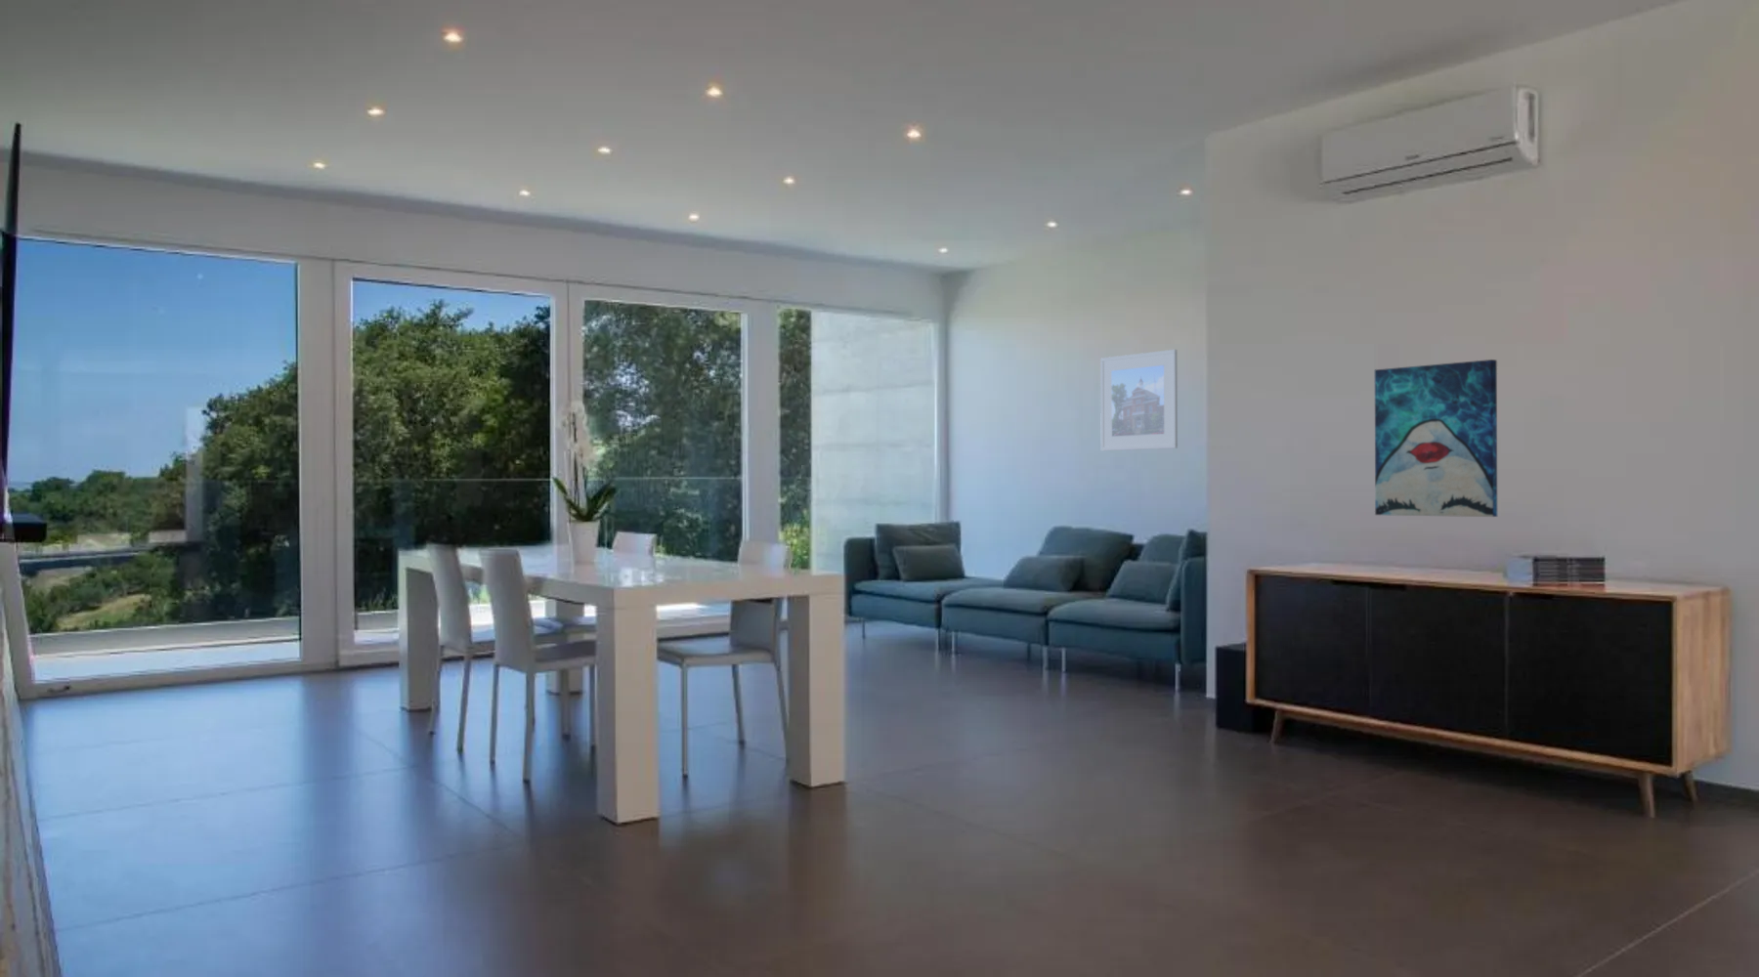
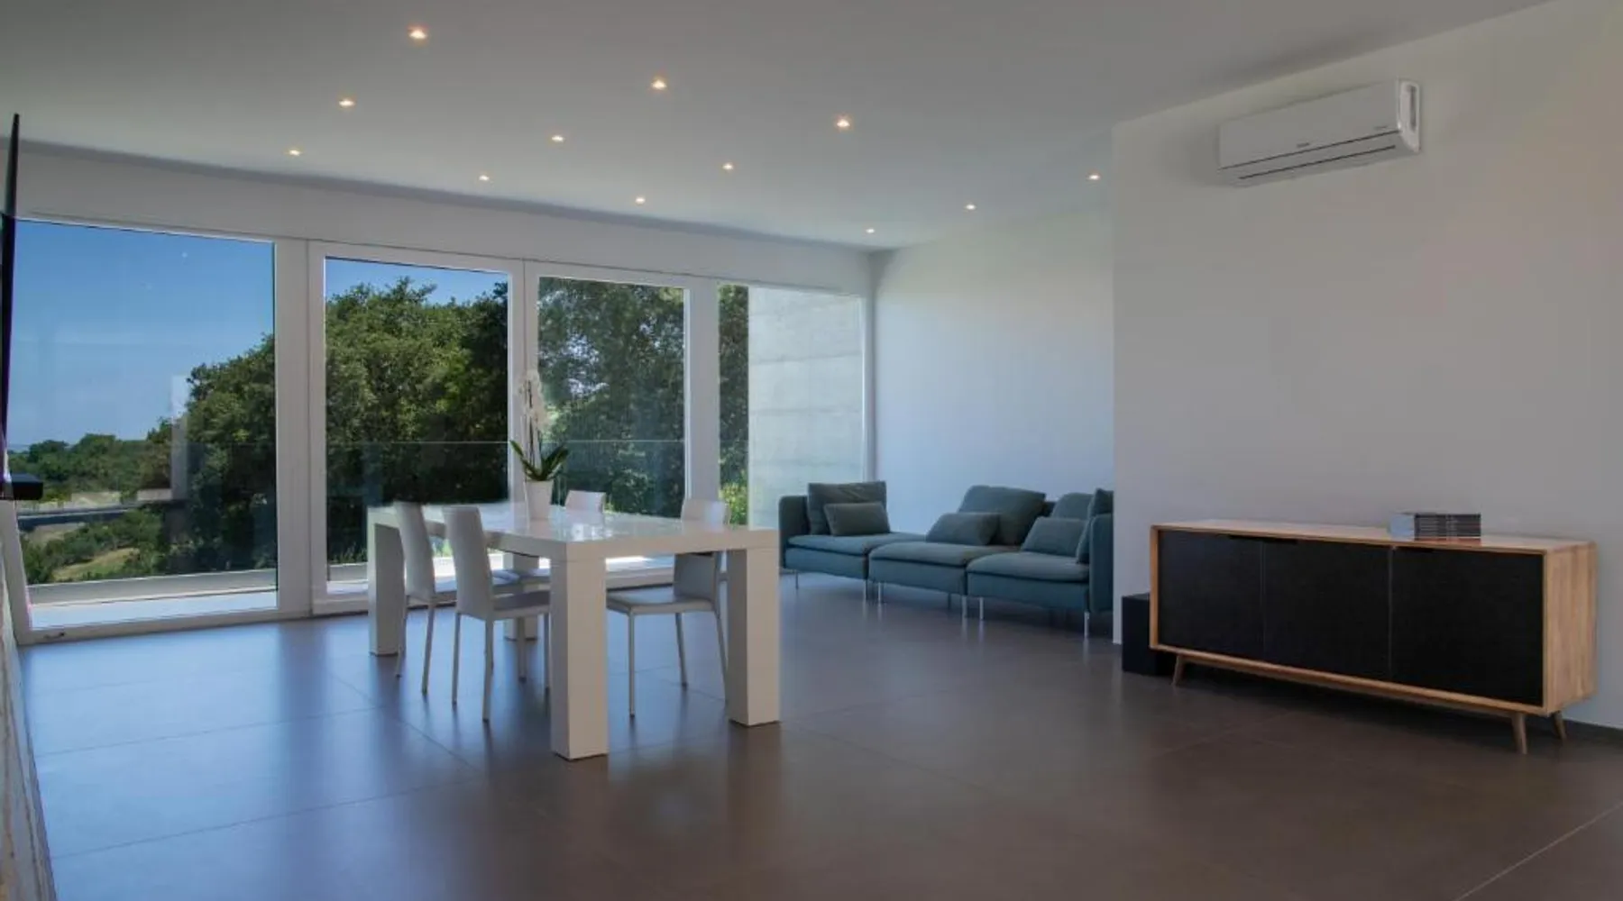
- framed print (1137, 402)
- wall art (1434, 439)
